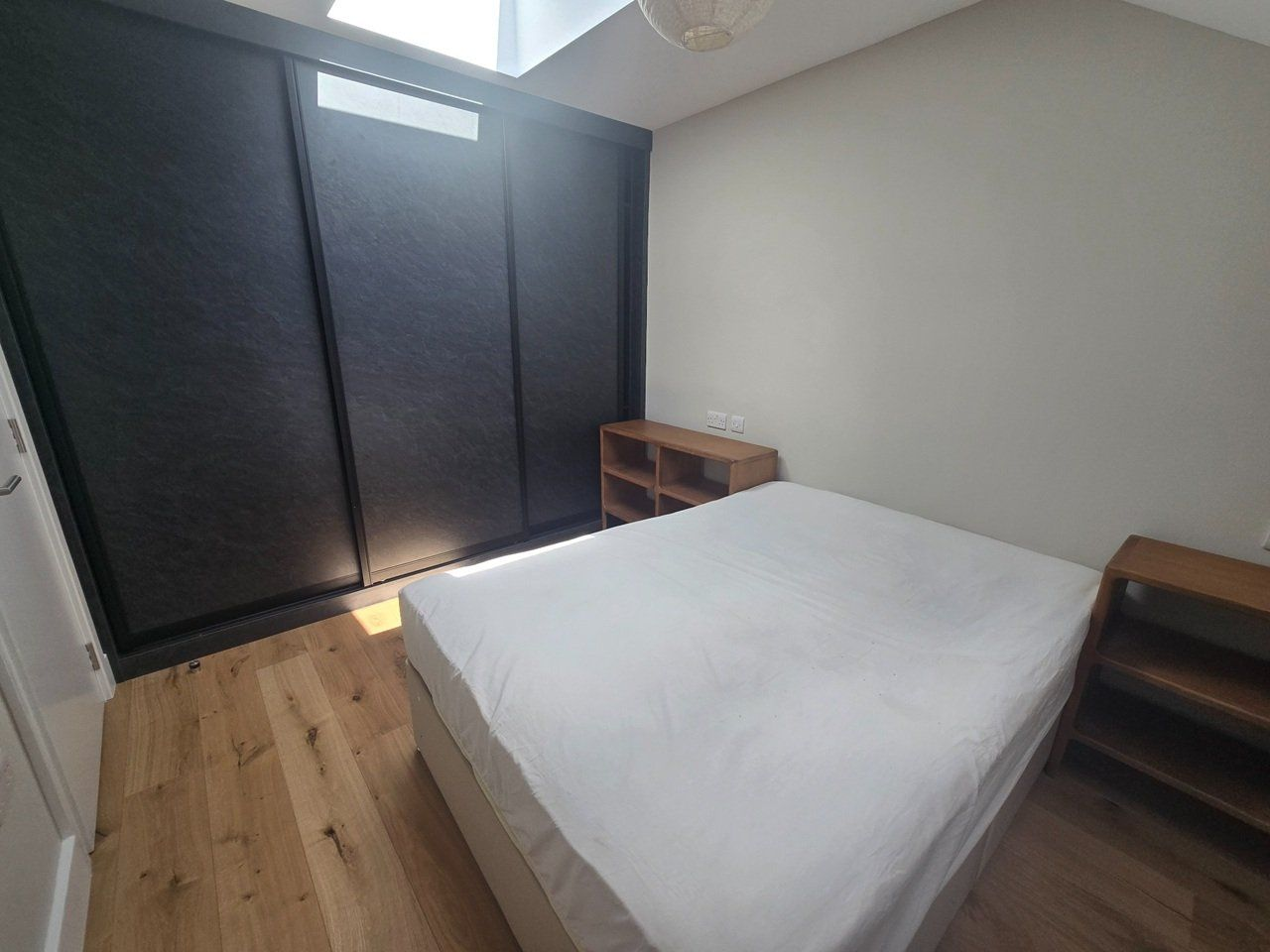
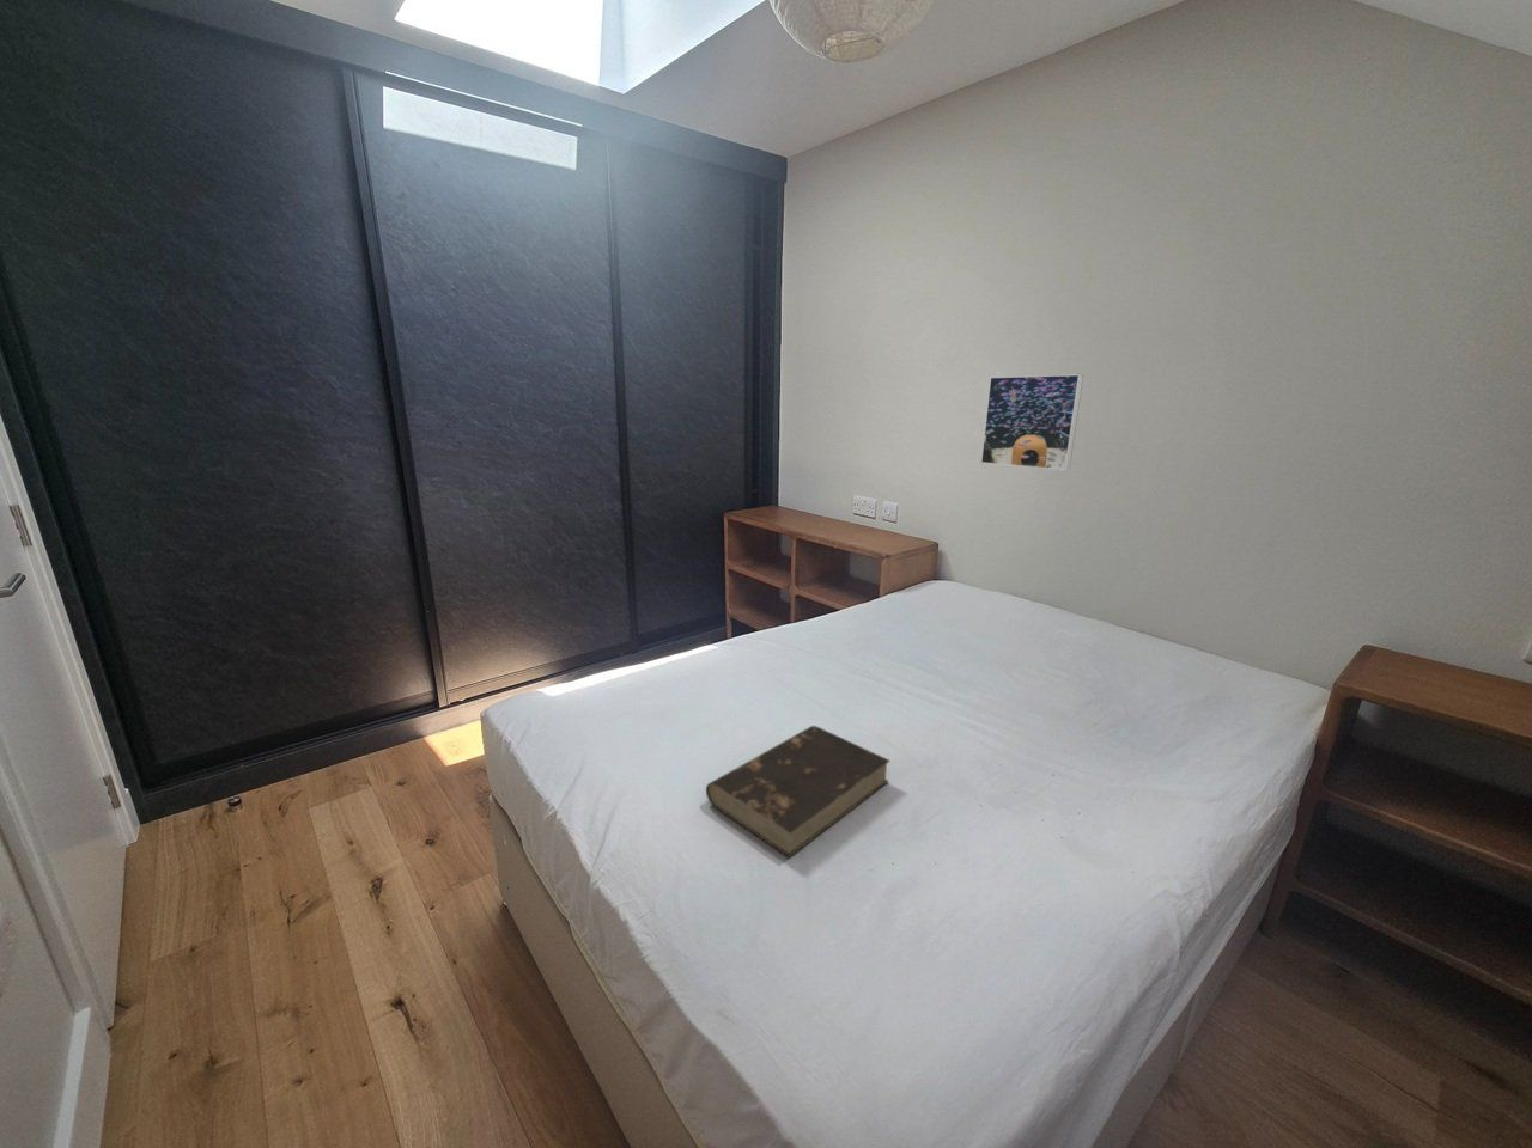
+ book (800, 780)
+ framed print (1028, 421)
